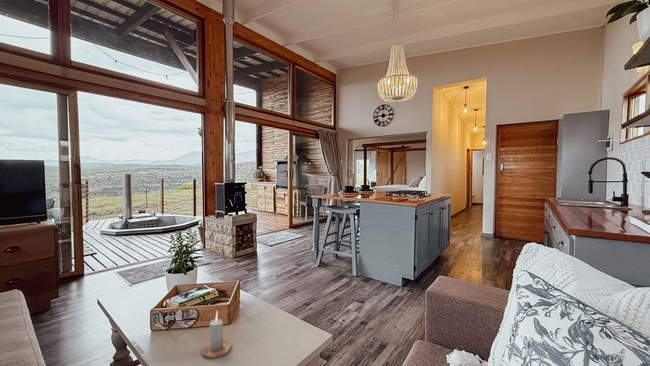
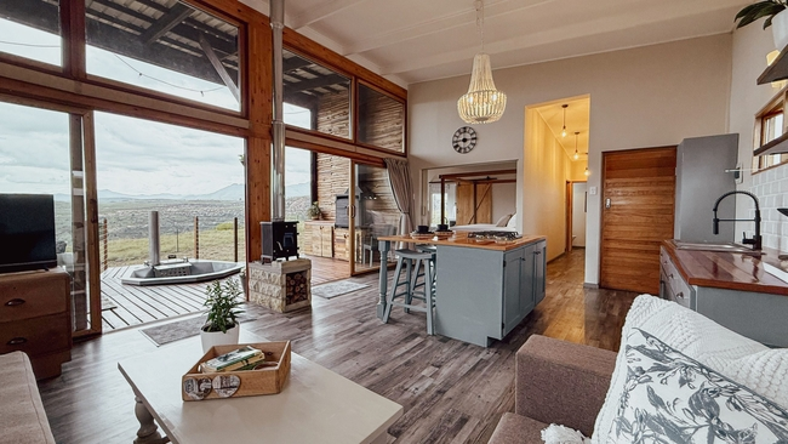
- candle (216, 329)
